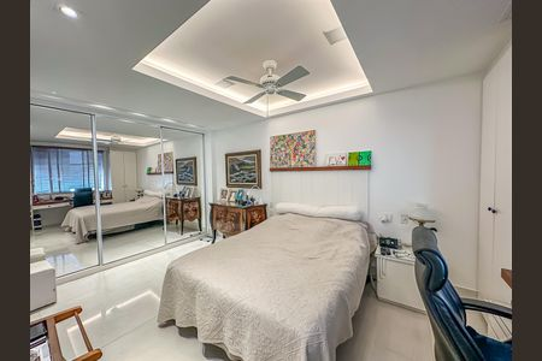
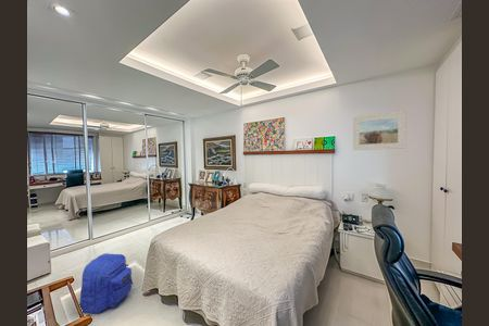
+ backpack (109, 277)
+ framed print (377, 131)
